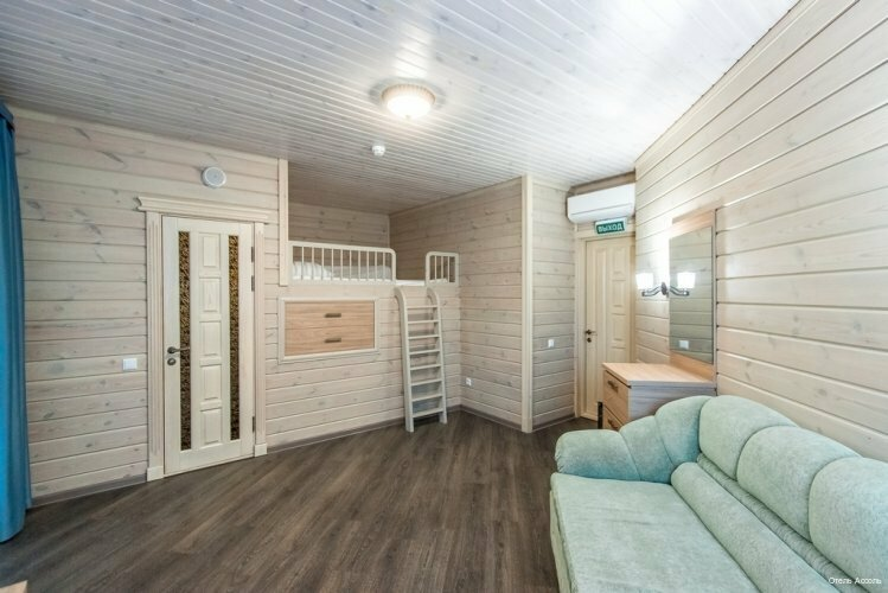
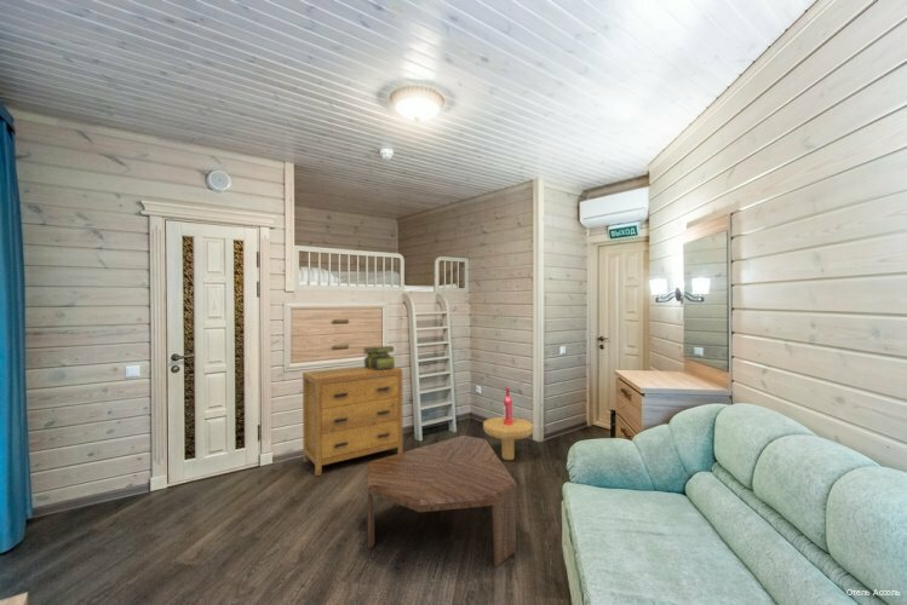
+ dresser (354, 414)
+ coffee table (446, 491)
+ side table (507, 422)
+ stack of books (378, 356)
